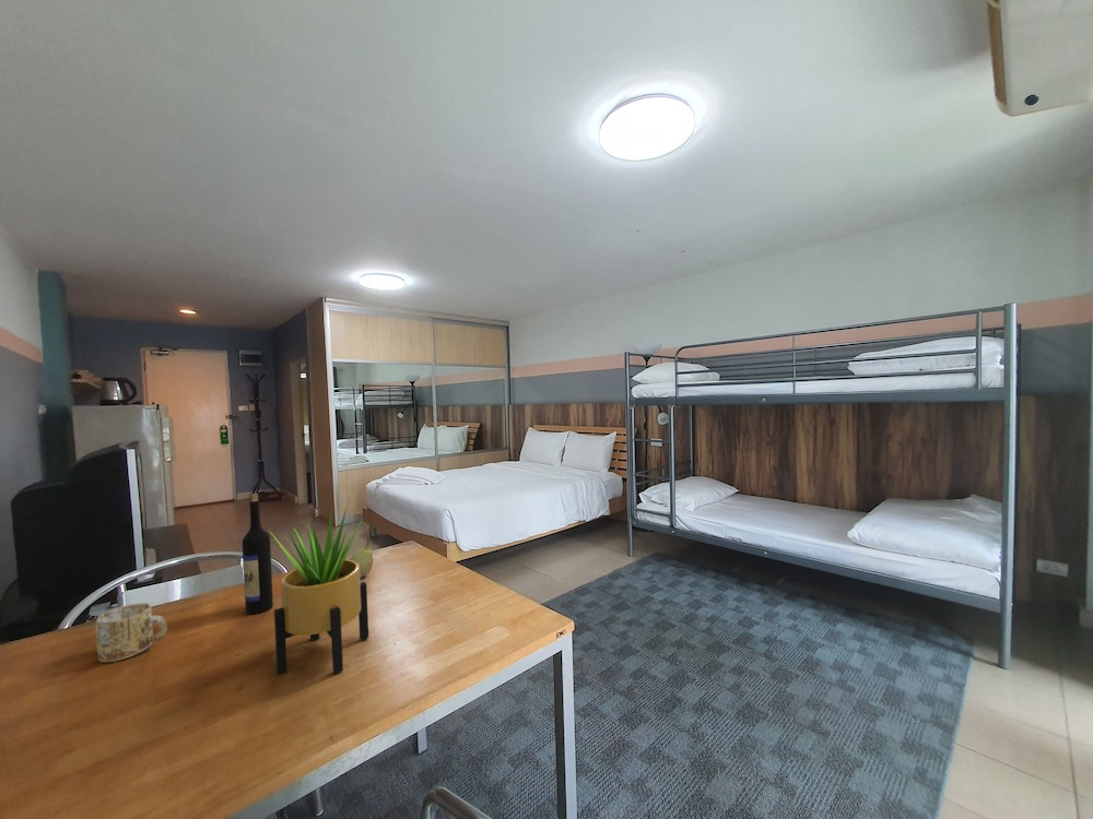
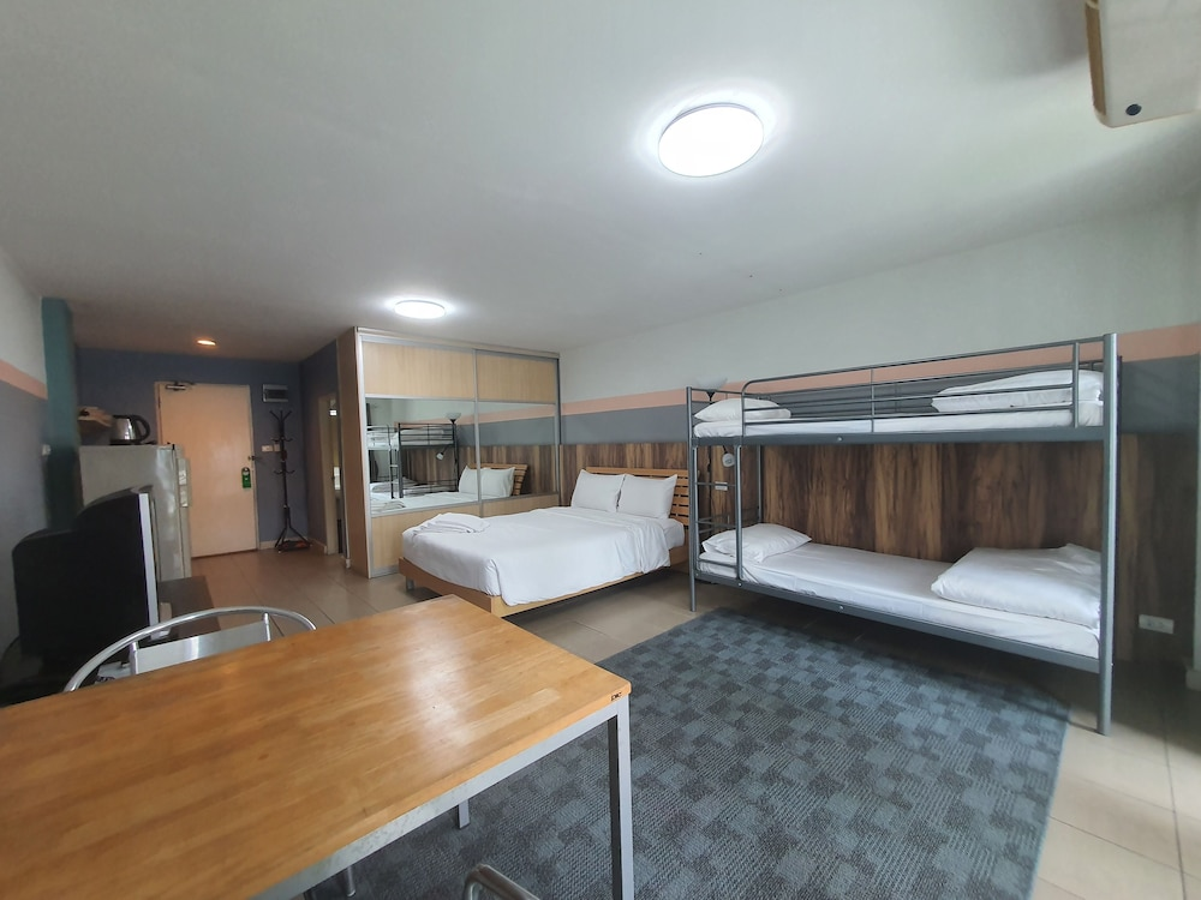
- fruit (360, 557)
- potted plant (322, 583)
- mug (134, 629)
- wine bottle (256, 551)
